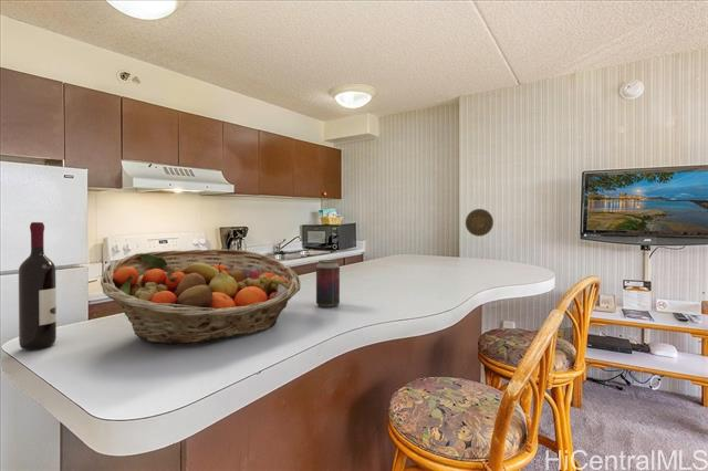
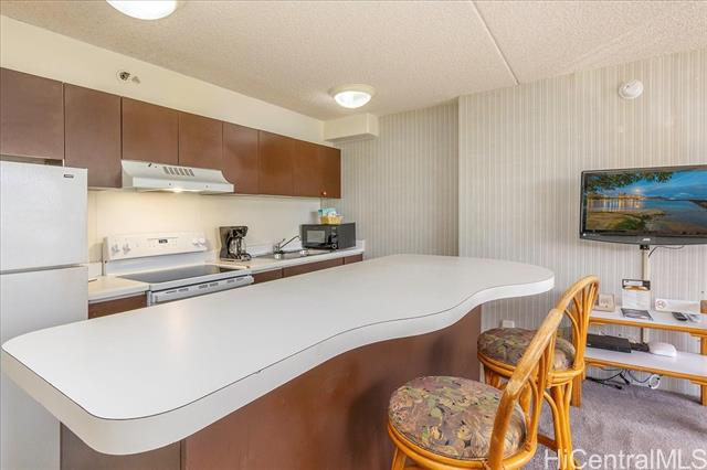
- decorative plate (478, 222)
- beverage can (327, 282)
- wine bottle (38, 284)
- fruit basket (210, 289)
